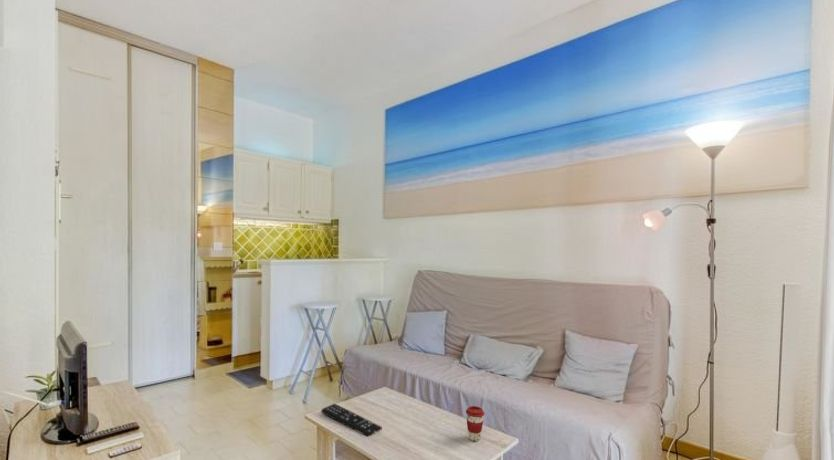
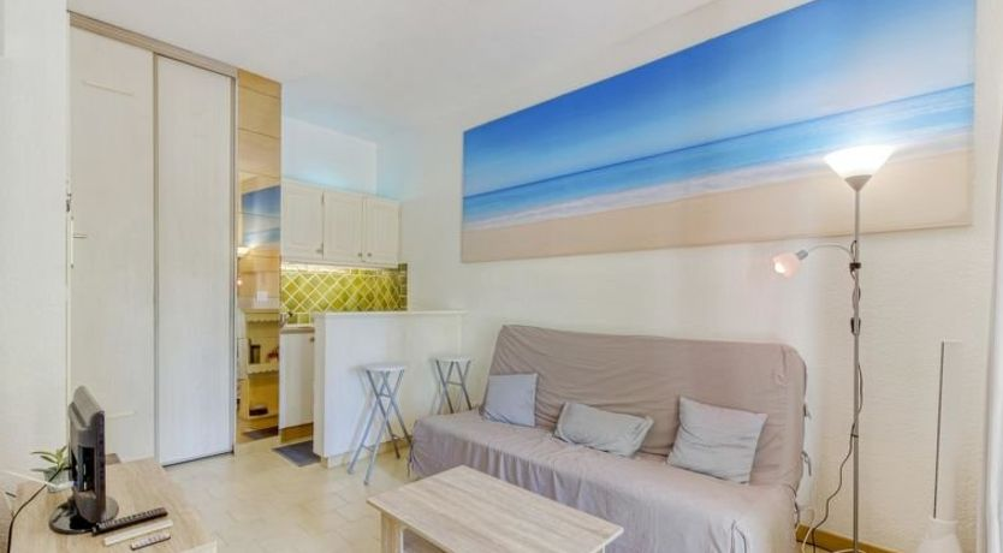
- coffee cup (474, 423)
- remote control (350, 418)
